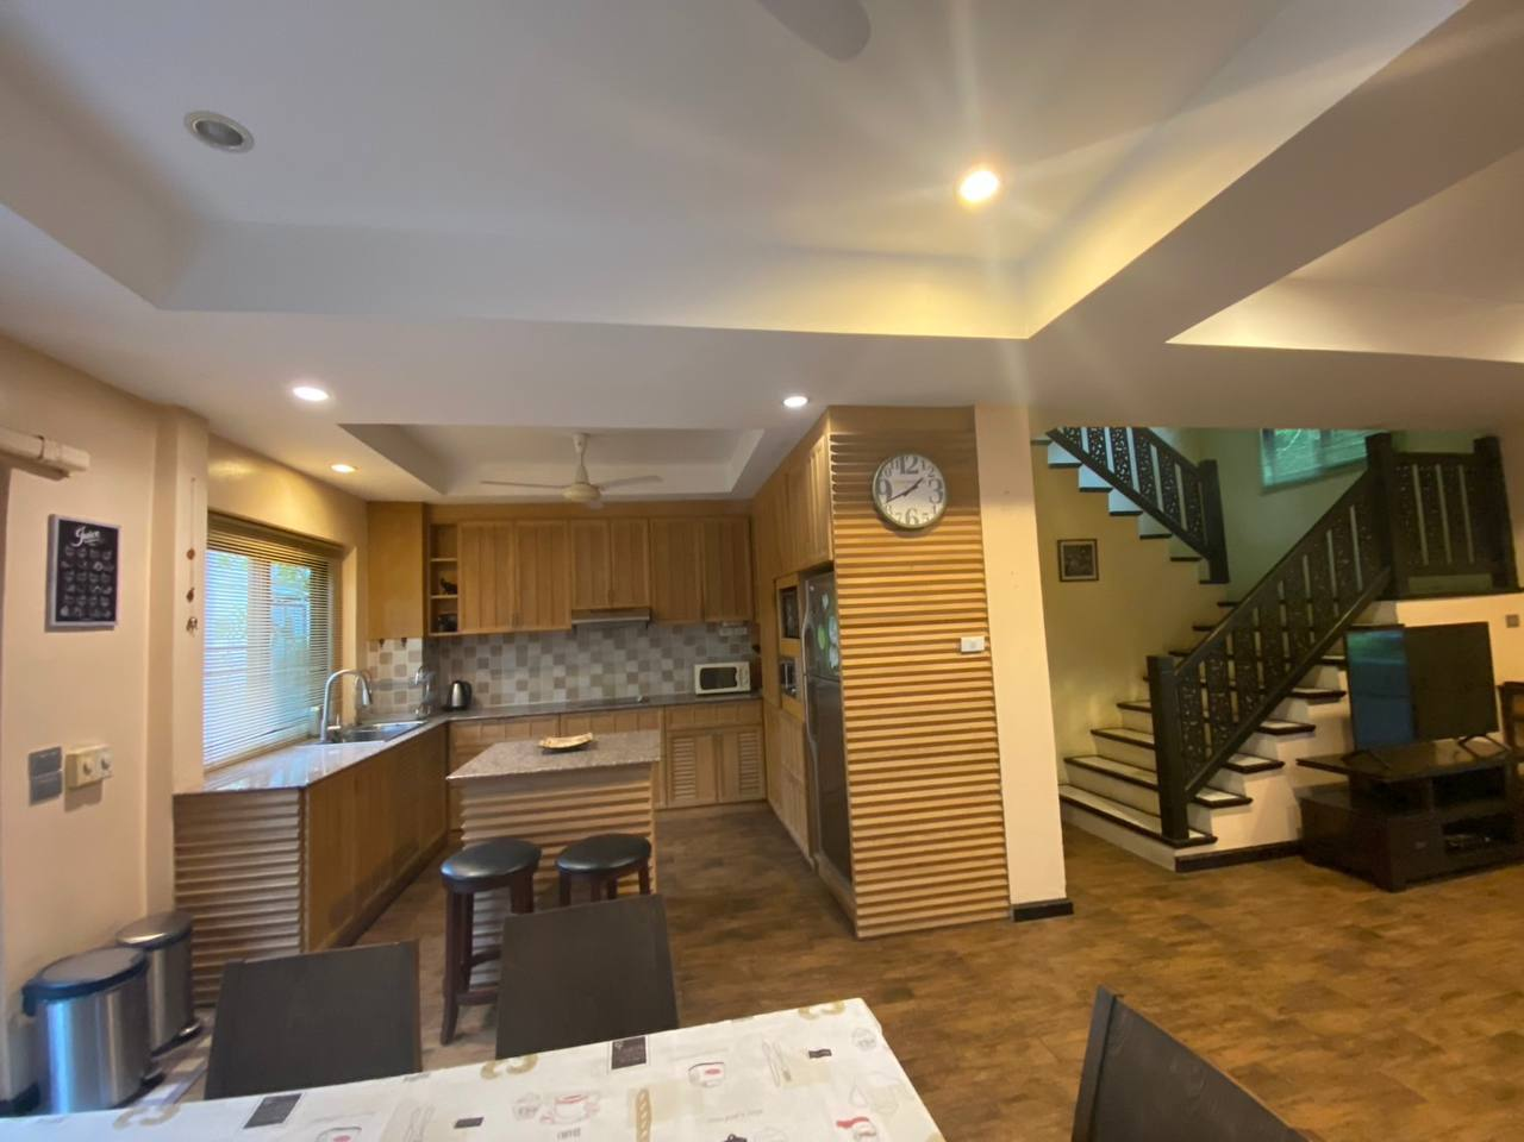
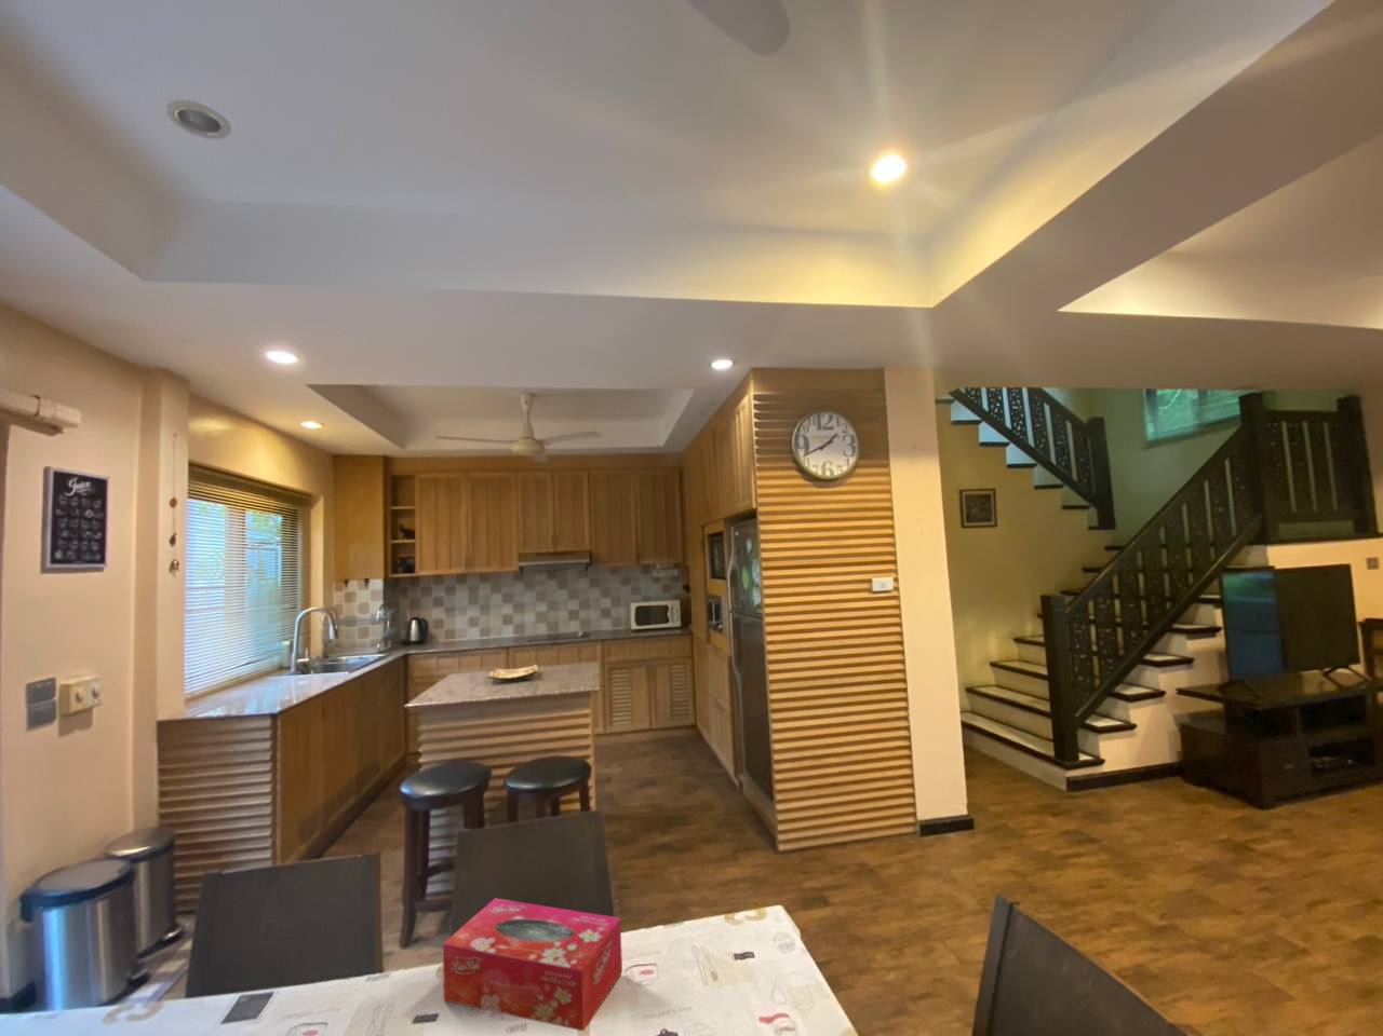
+ tissue box (534, 958)
